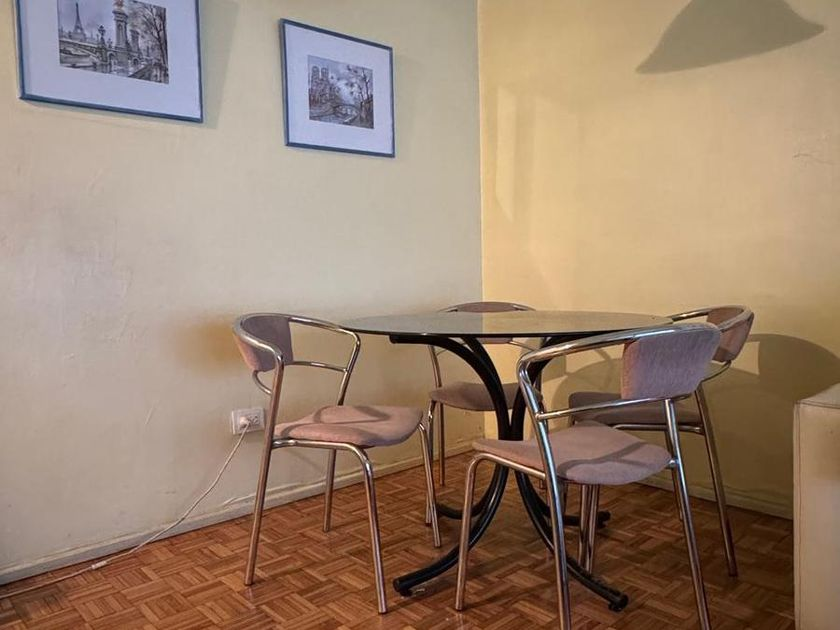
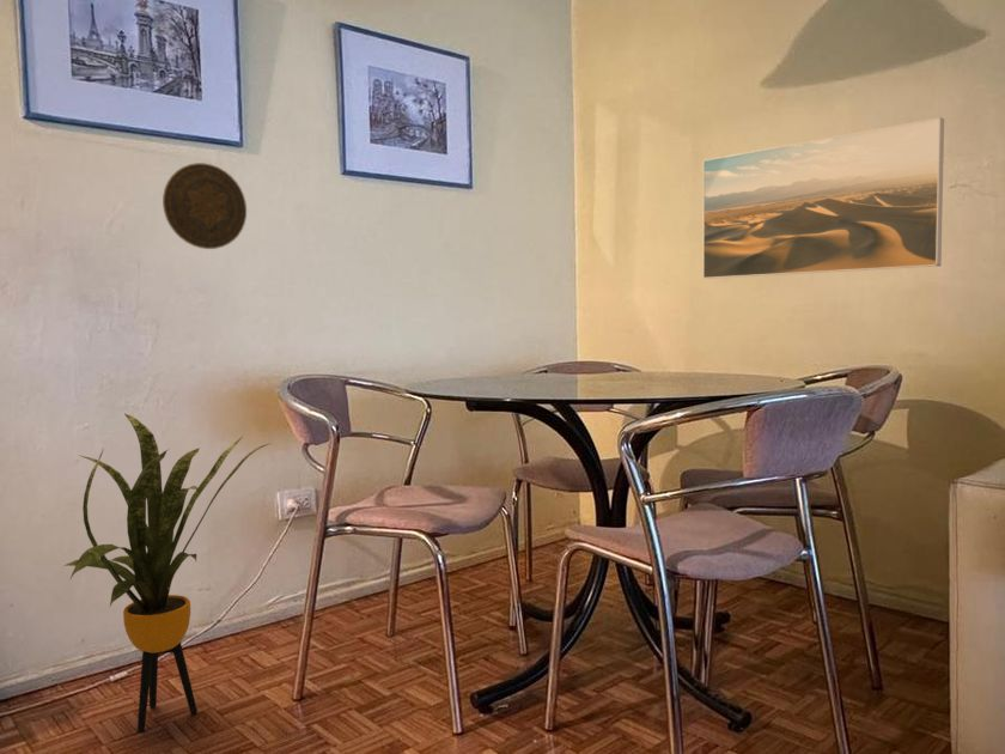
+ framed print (809, 207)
+ house plant (165, 566)
+ decorative plate (207, 206)
